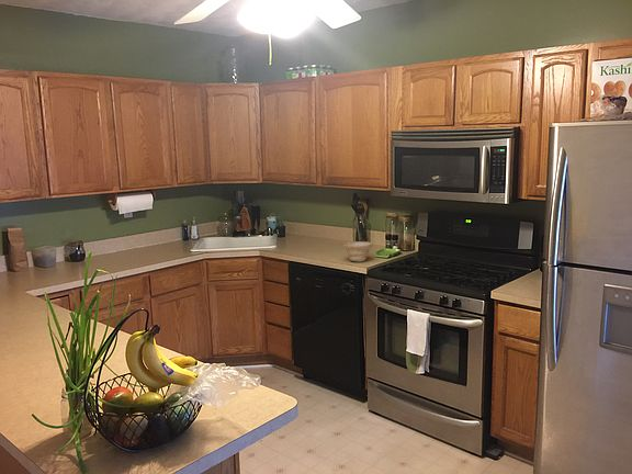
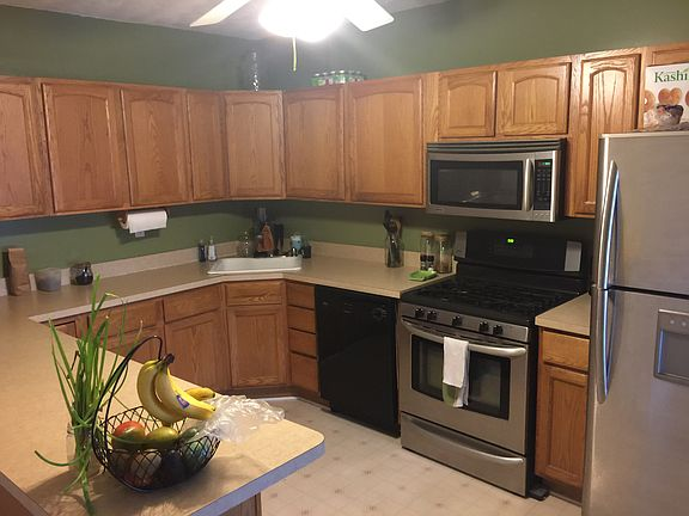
- bowl (358, 251)
